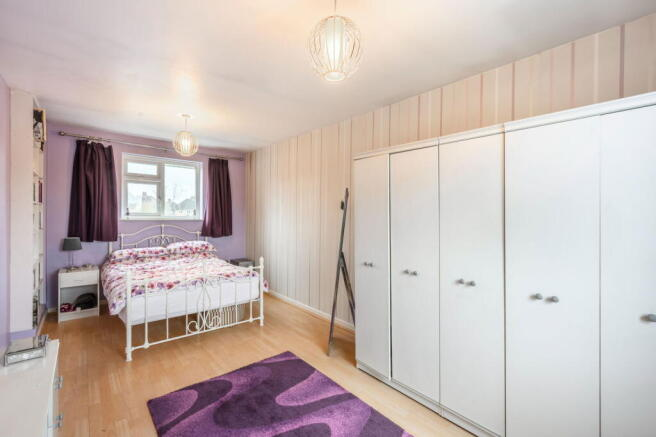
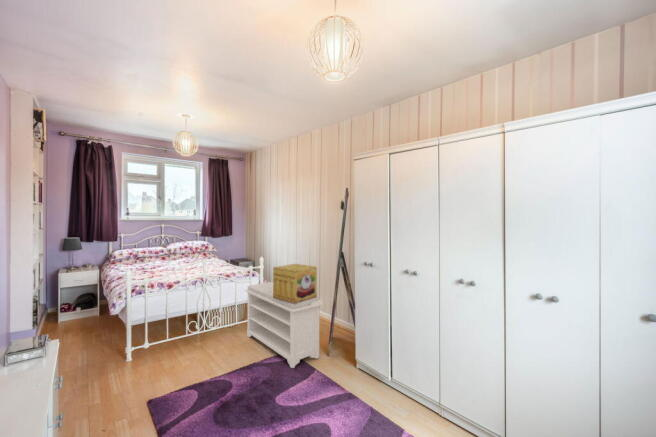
+ decorative box (295, 282)
+ bench (280, 318)
